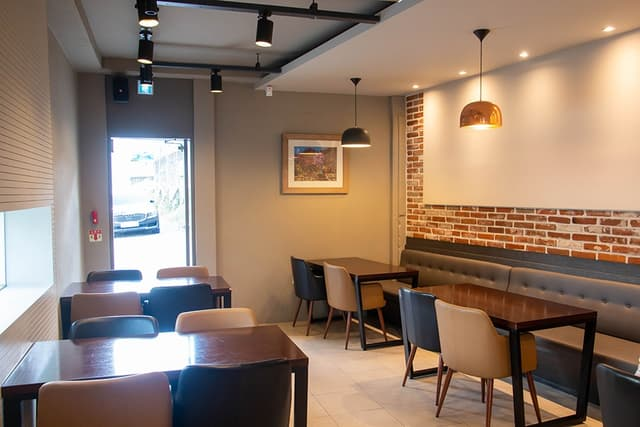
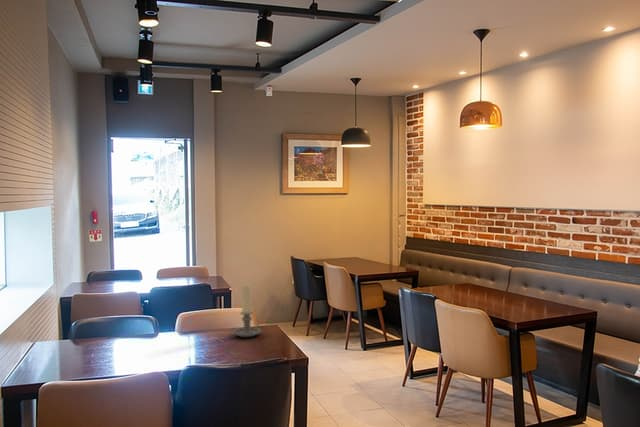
+ candle holder (244, 309)
